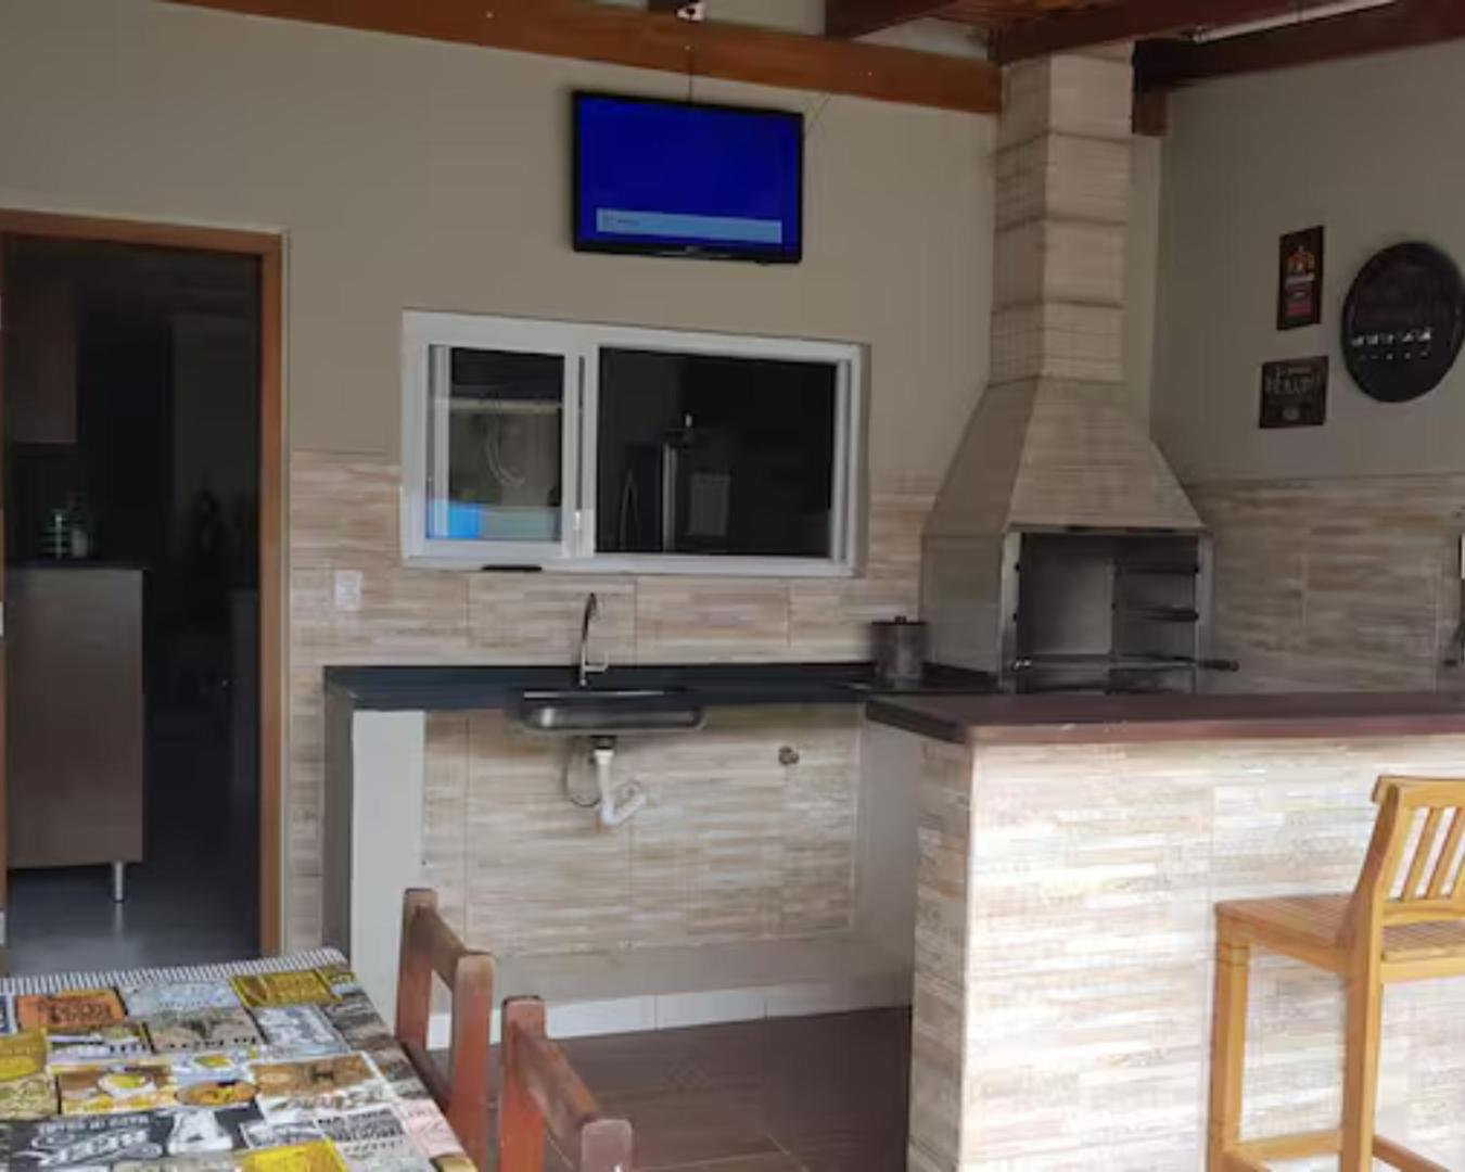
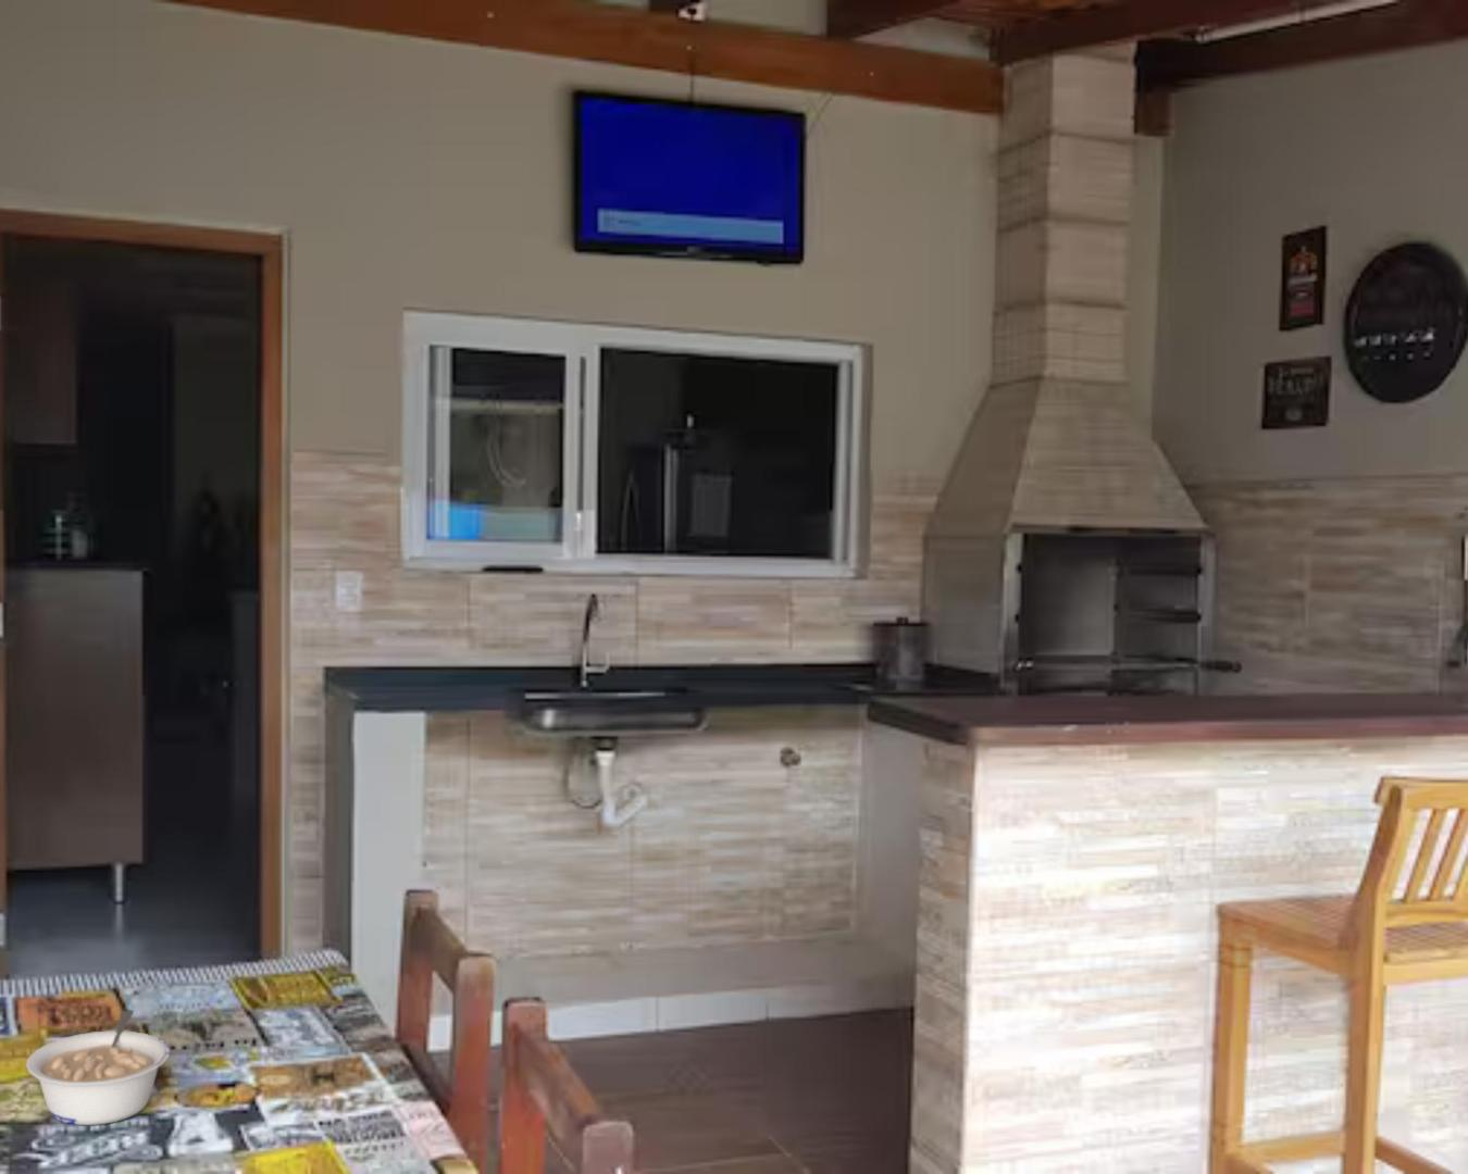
+ legume (97, 1073)
